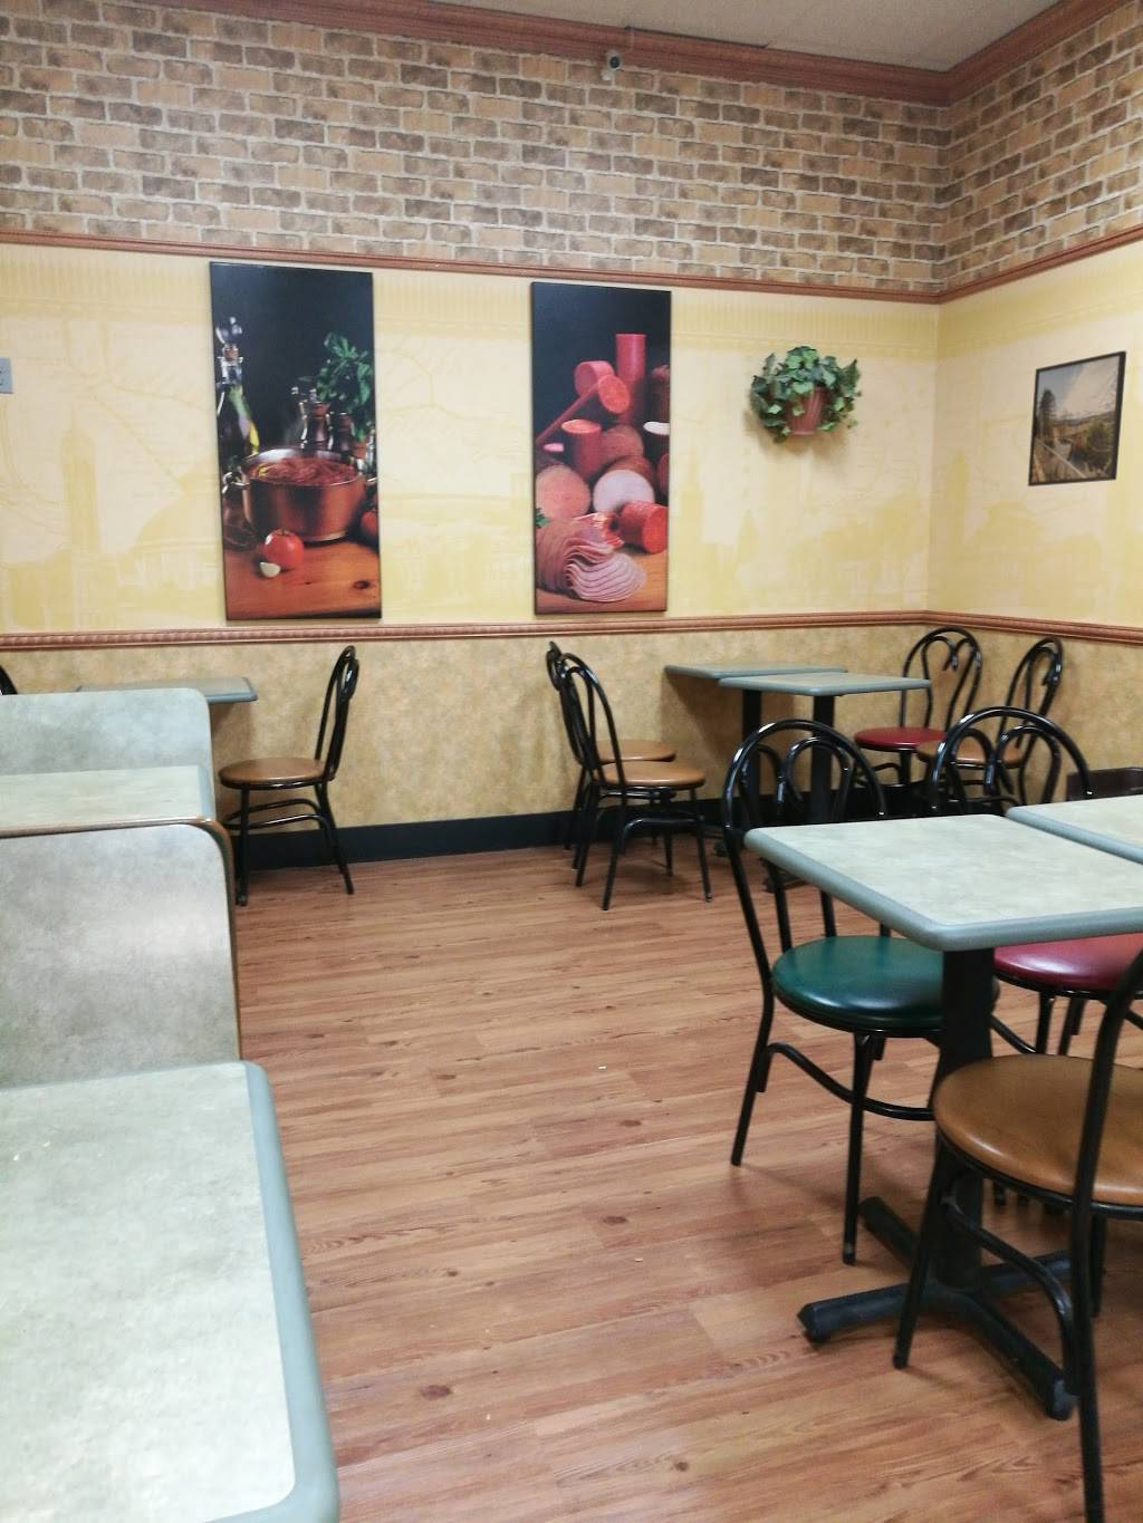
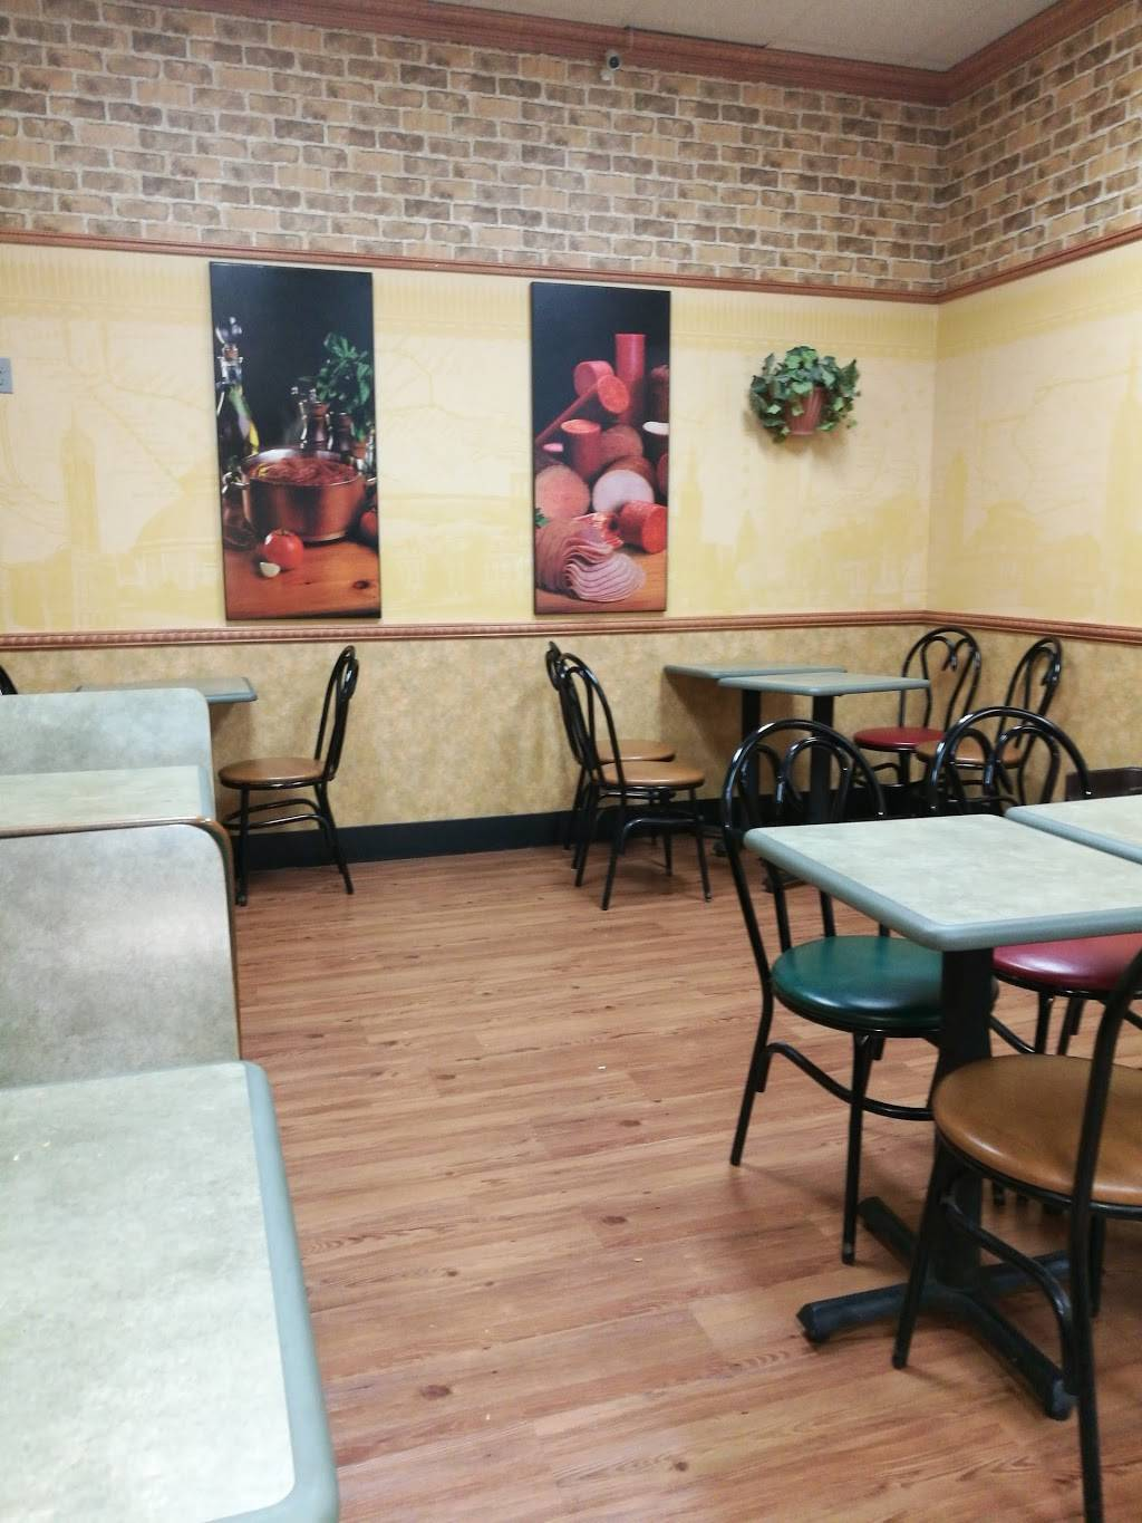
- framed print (1073, 421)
